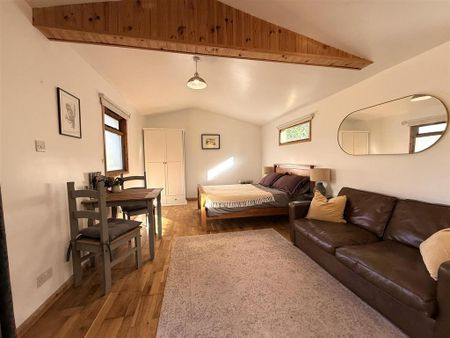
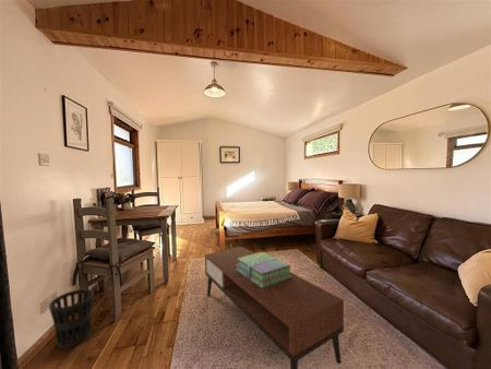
+ wastebasket (73, 318)
+ stack of books (262, 266)
+ coffee table (259, 296)
